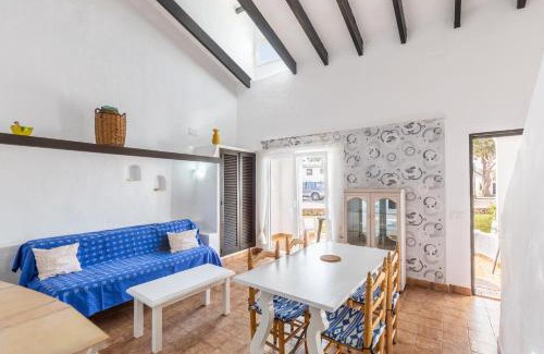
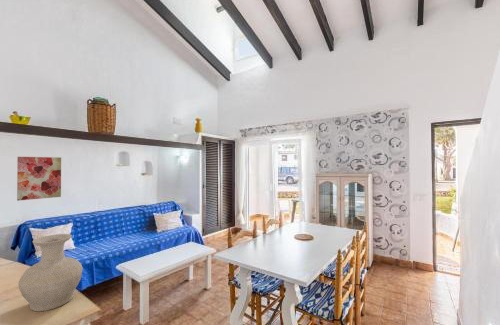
+ wall art (40, 177)
+ vase (52, 269)
